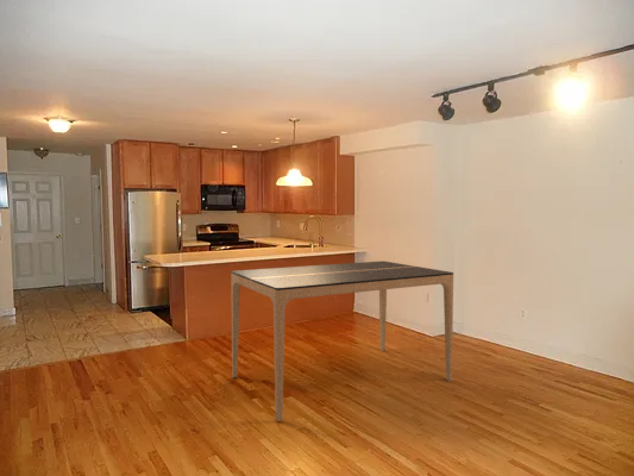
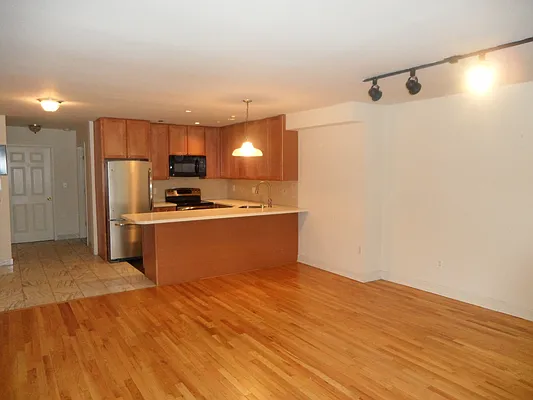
- dining table (334, 294)
